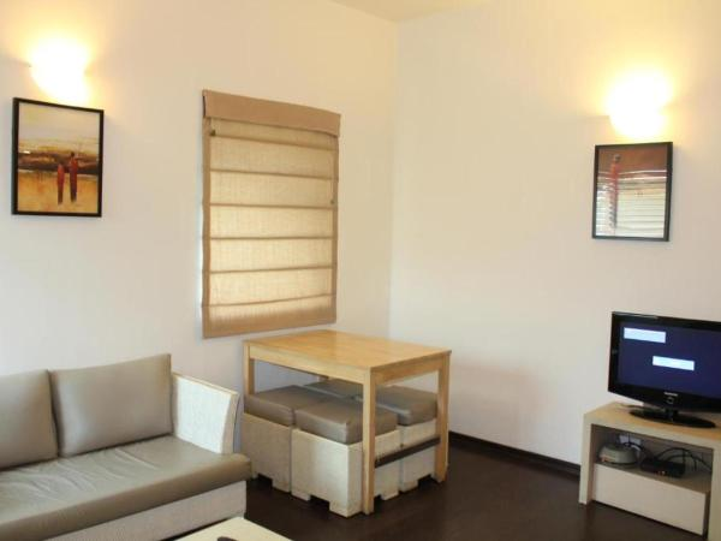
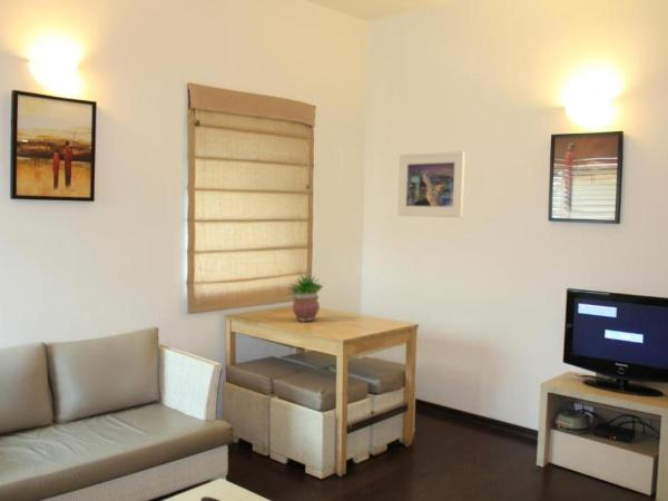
+ potted plant (305, 296)
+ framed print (430, 185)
